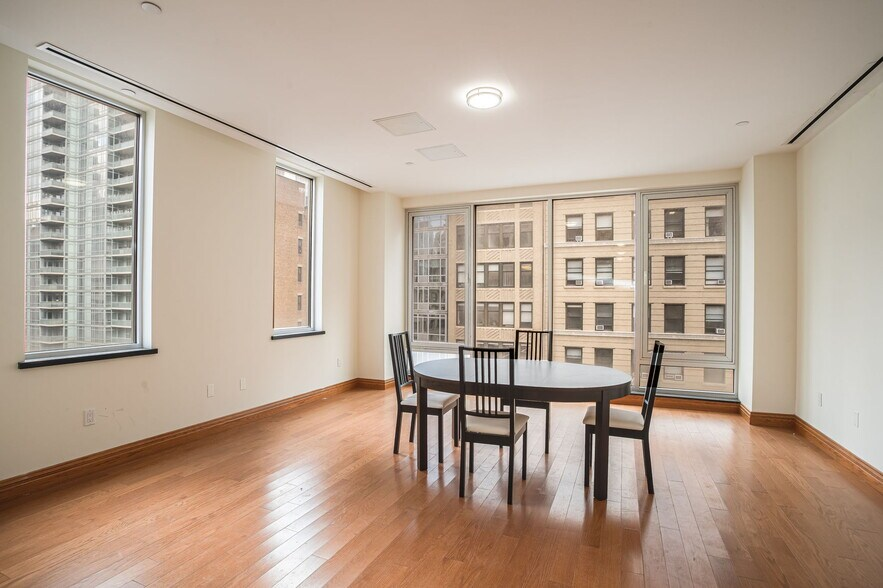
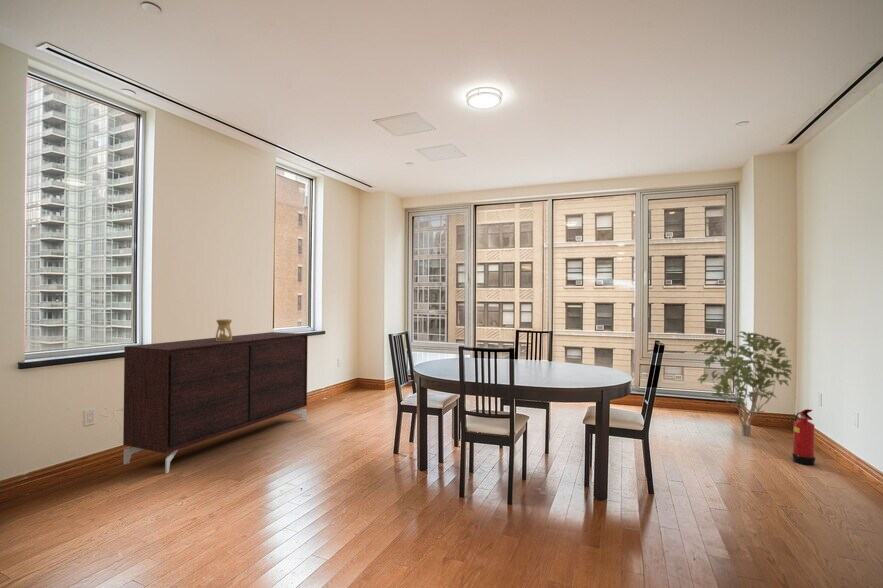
+ sideboard (229, 388)
+ shrub (746, 383)
+ oil burner (224, 329)
+ fire extinguisher (802, 433)
